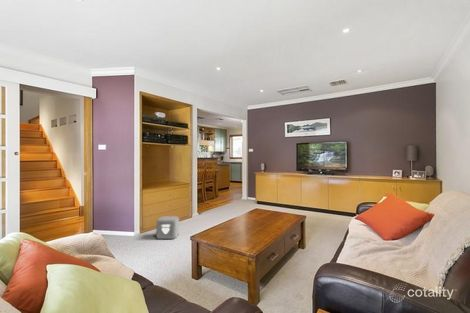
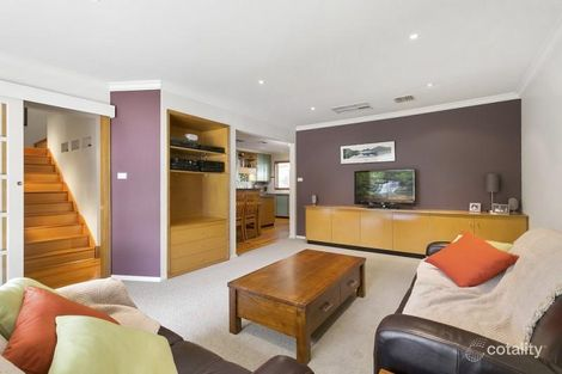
- air purifier (167, 227)
